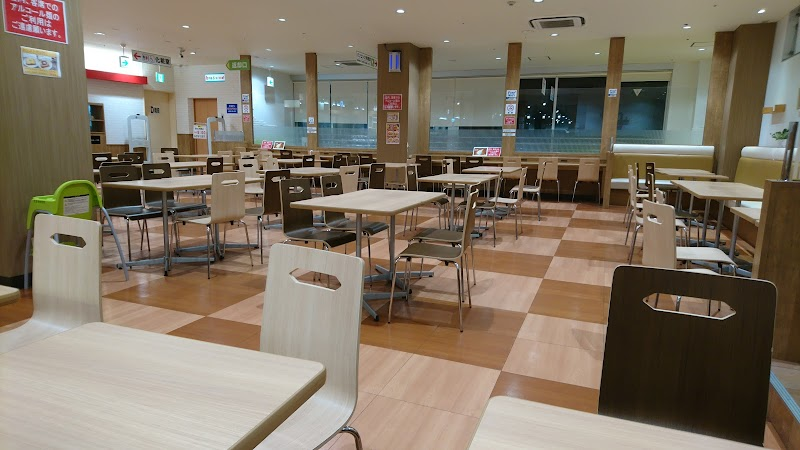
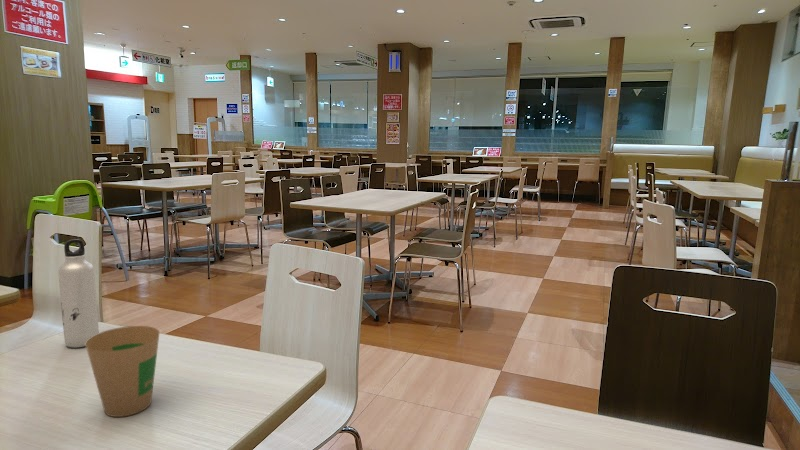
+ water bottle (78, 291)
+ paper cup (126, 372)
